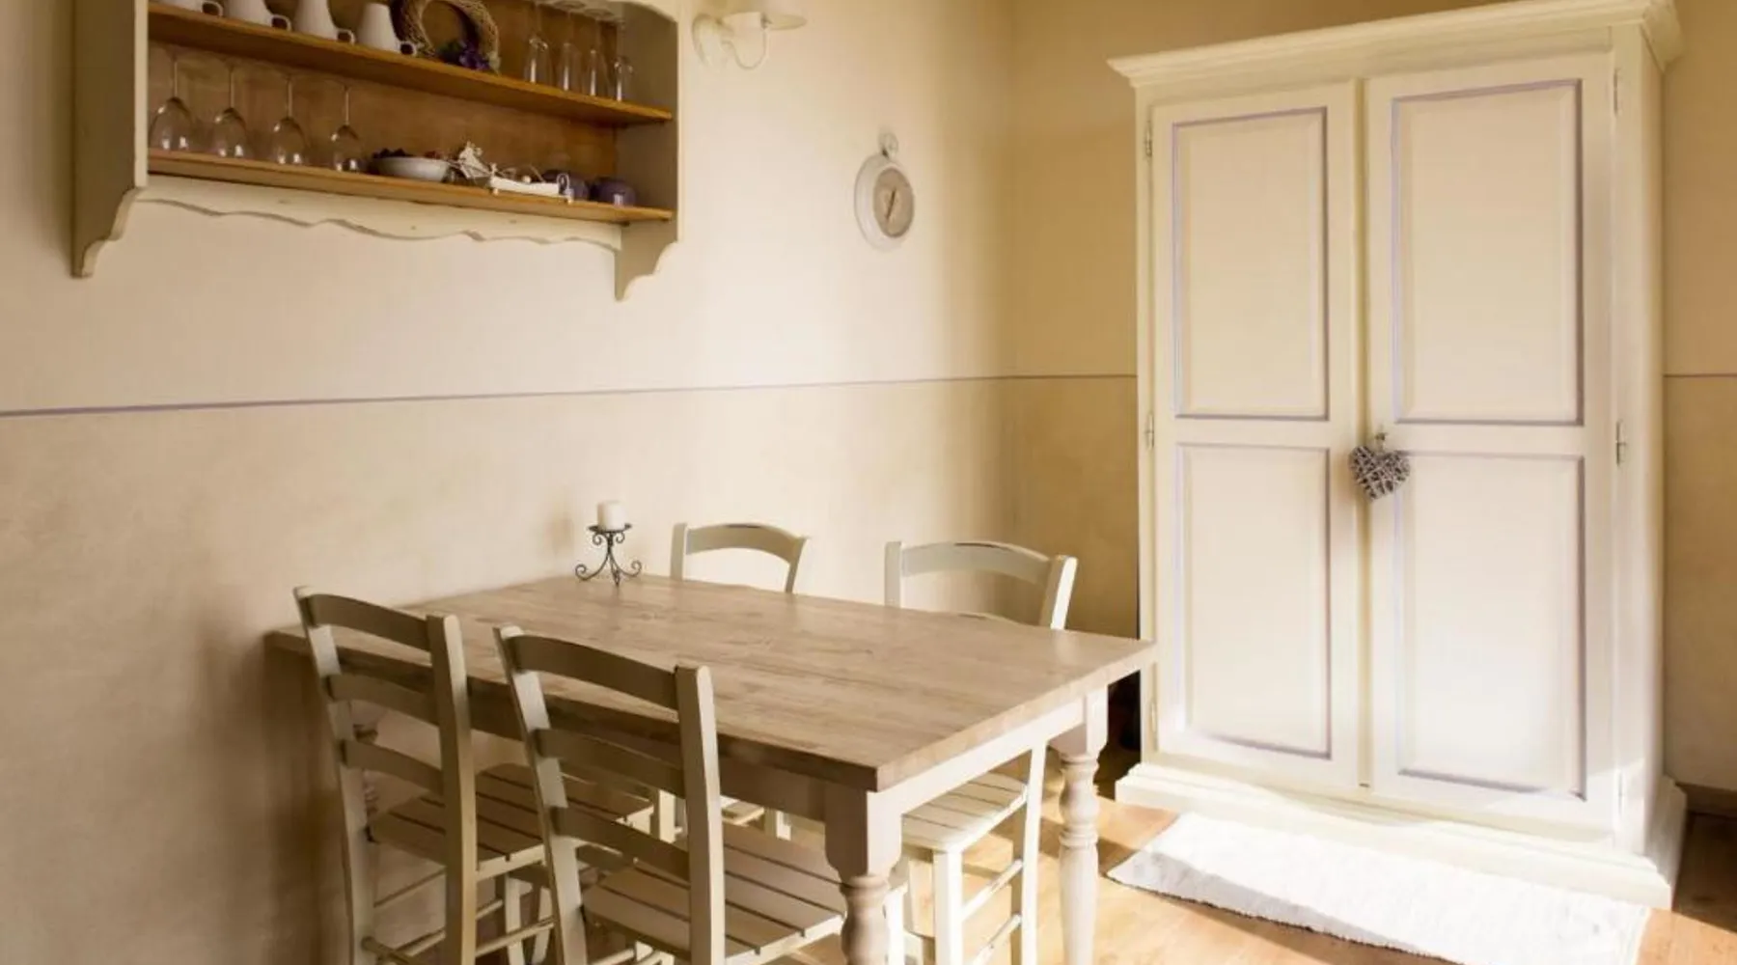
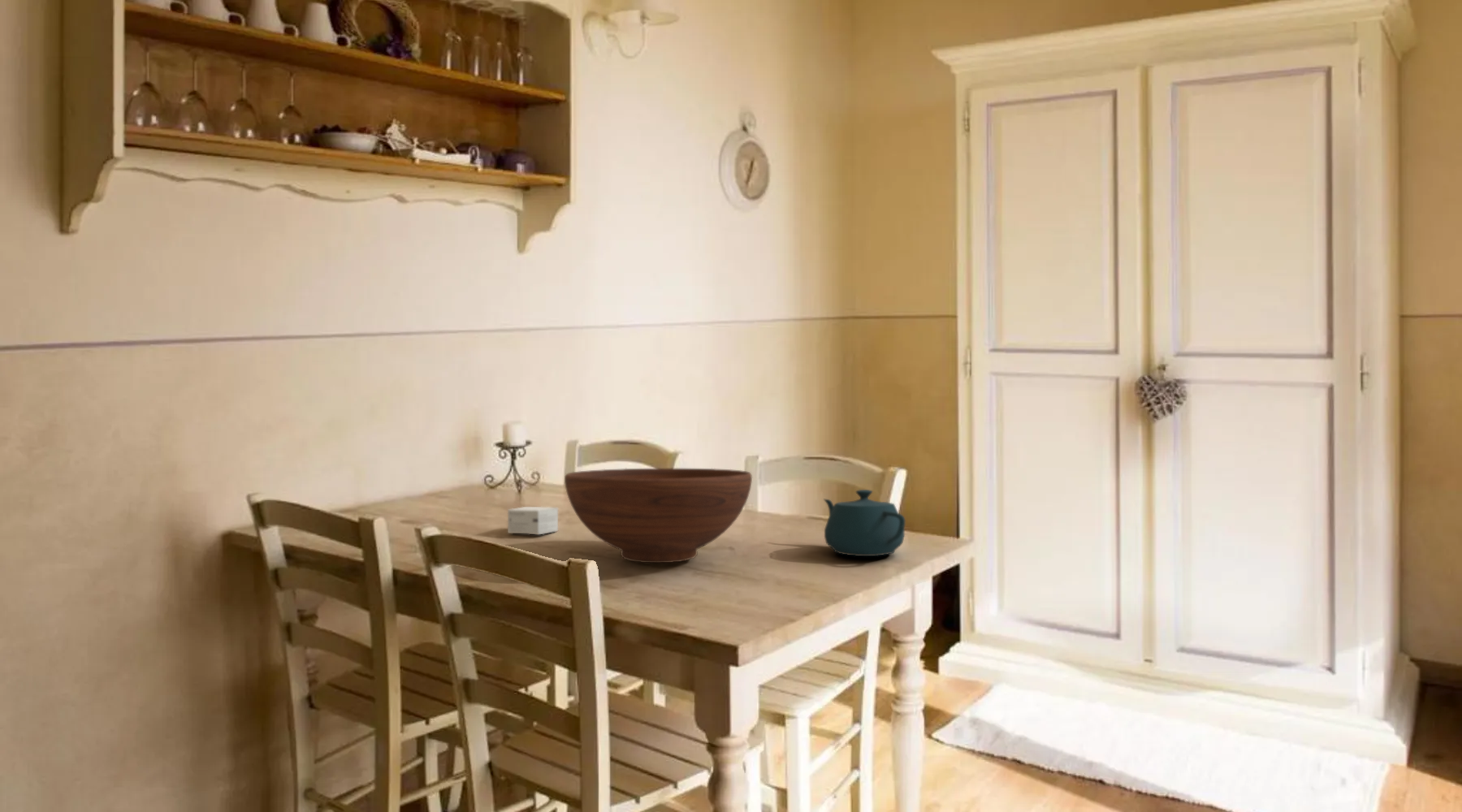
+ teapot (862, 521)
+ small box (533, 520)
+ fruit bowl (659, 516)
